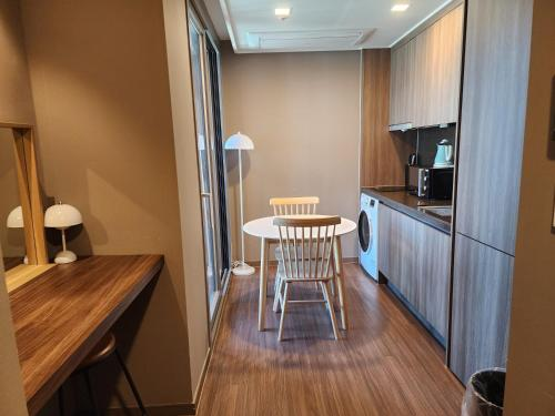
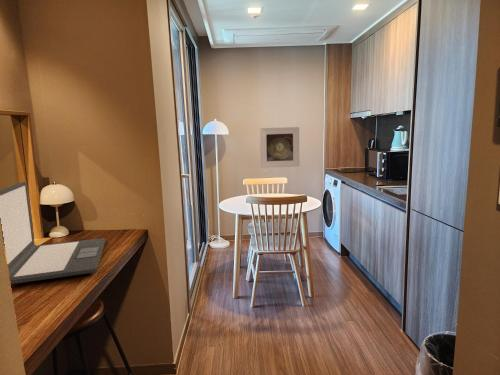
+ laptop (56, 243)
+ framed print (279, 147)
